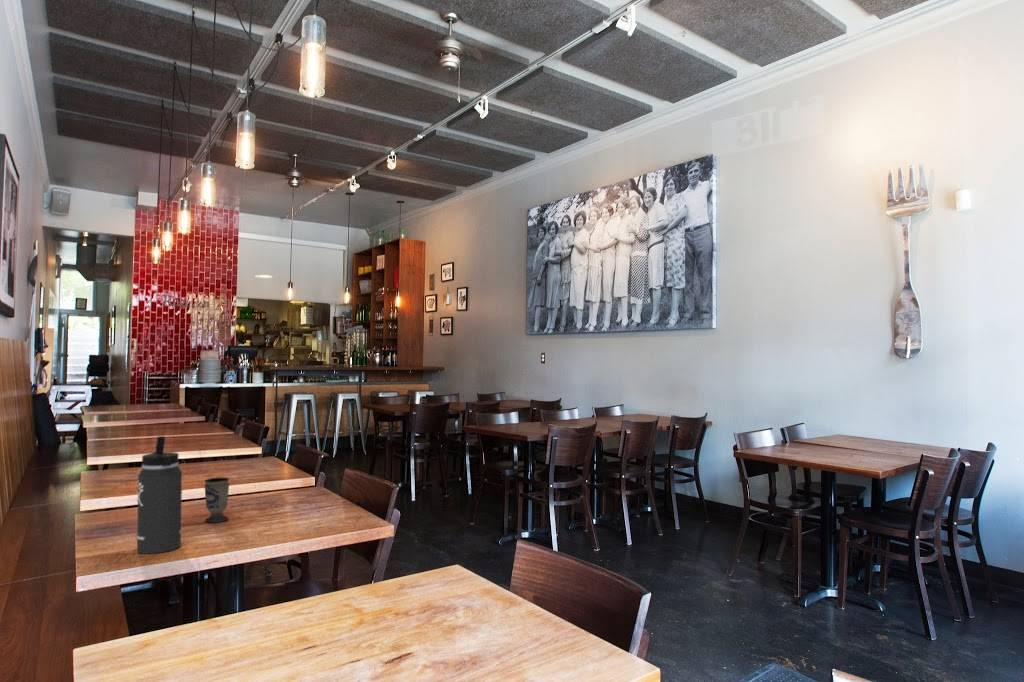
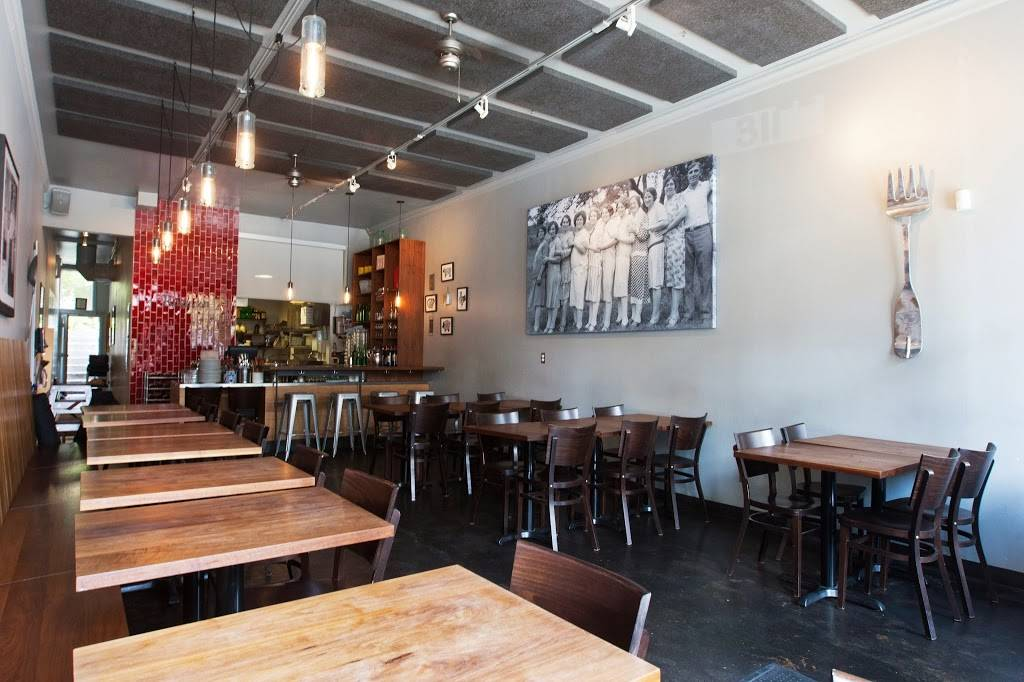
- thermos bottle (161, 492)
- cup (216, 499)
